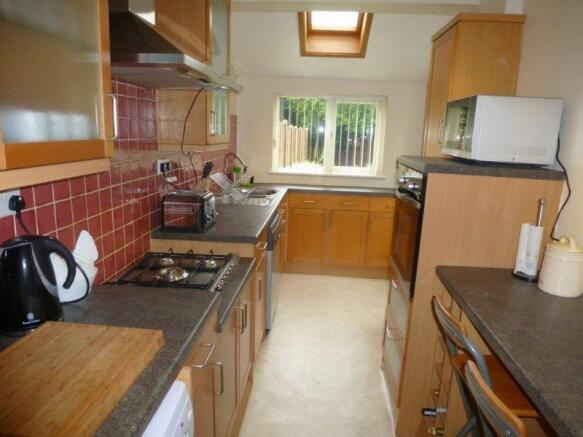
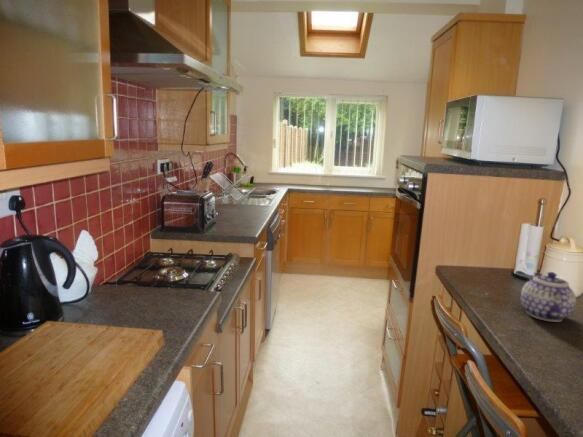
+ teapot (548, 294)
